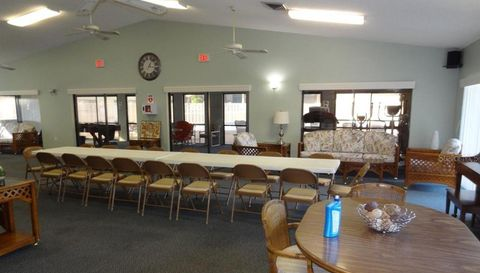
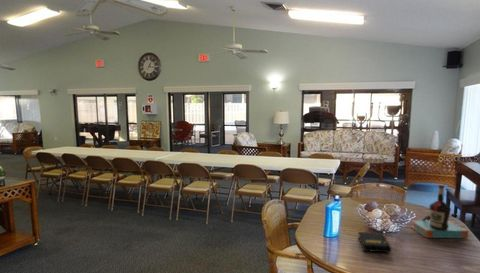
+ book (373, 240)
+ bottle (438, 207)
